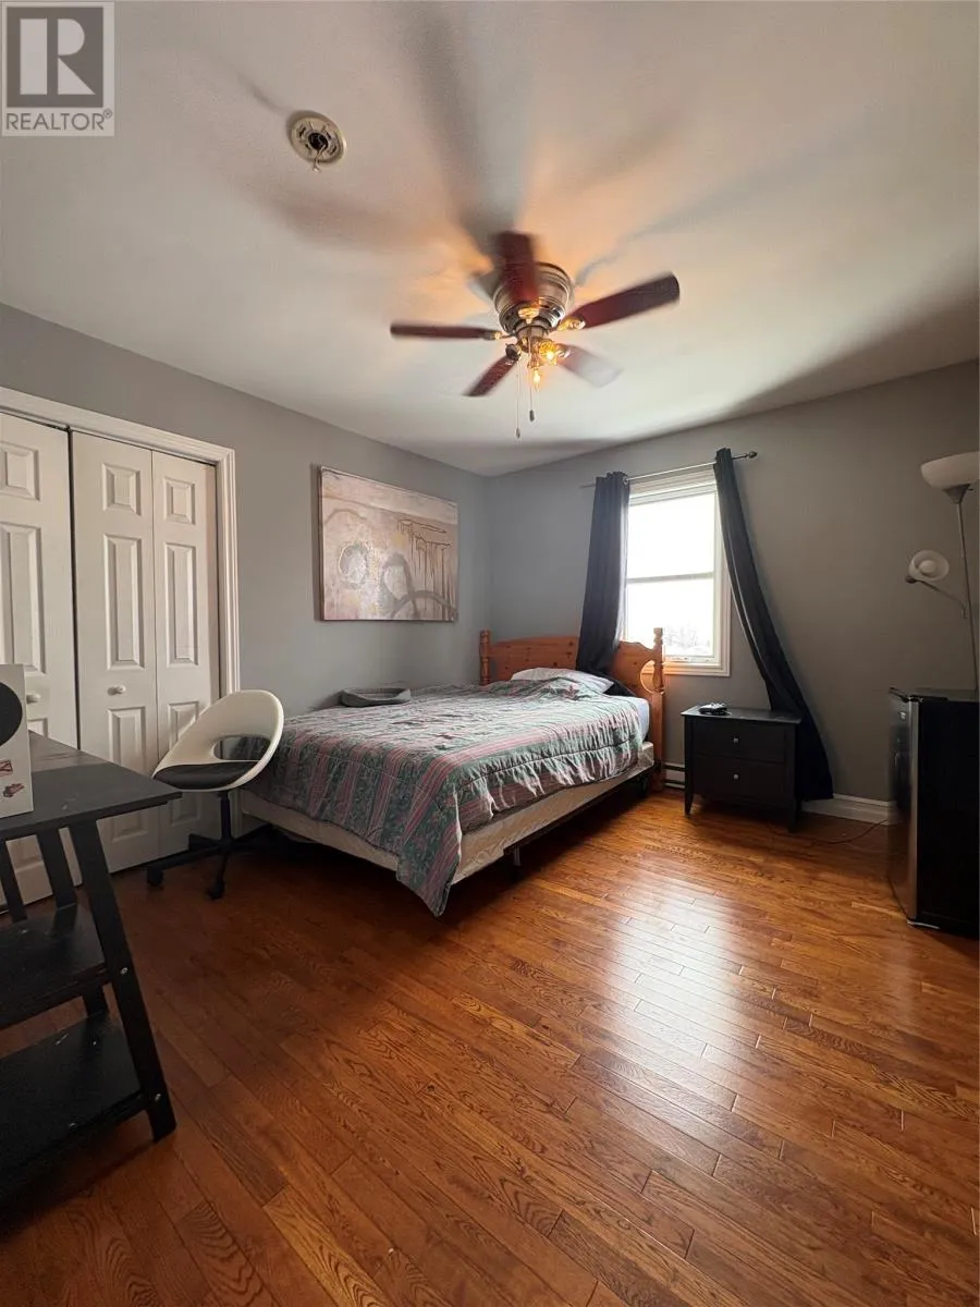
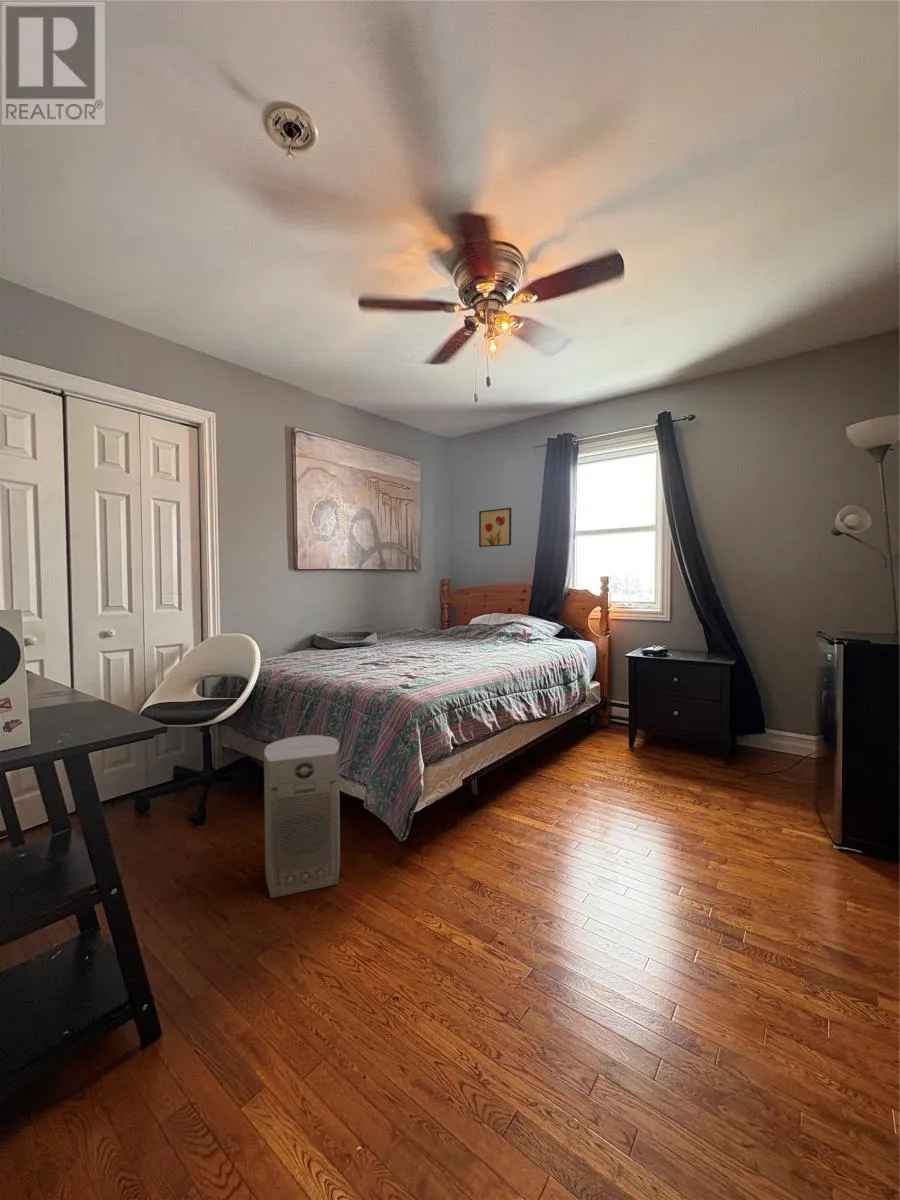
+ wall art (495, 528)
+ fan (303, 805)
